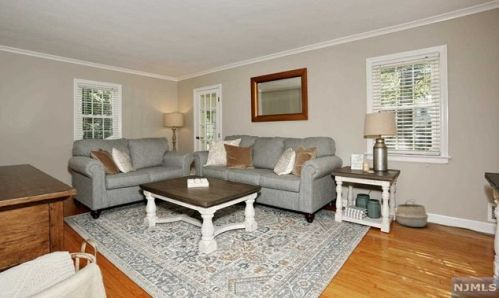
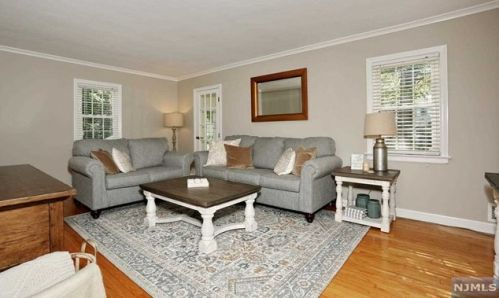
- woven basket (411, 211)
